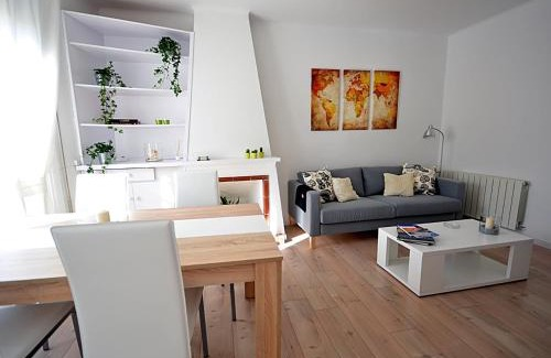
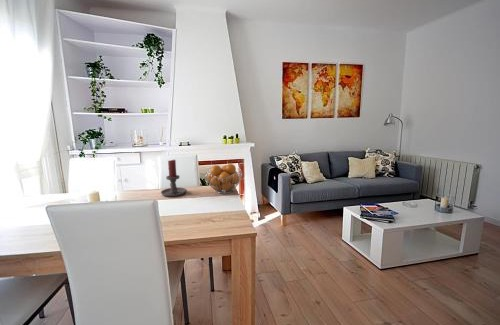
+ candle holder (172, 176)
+ fruit basket (224, 178)
